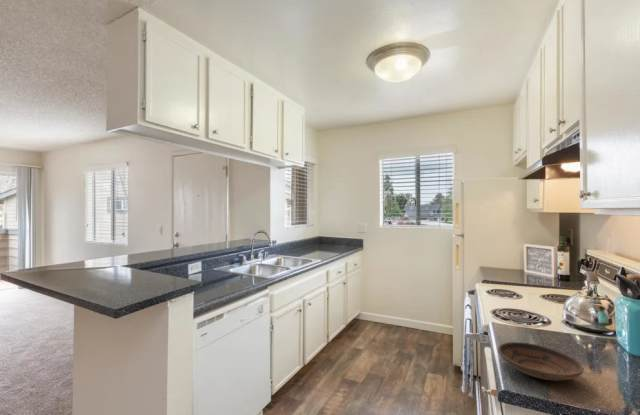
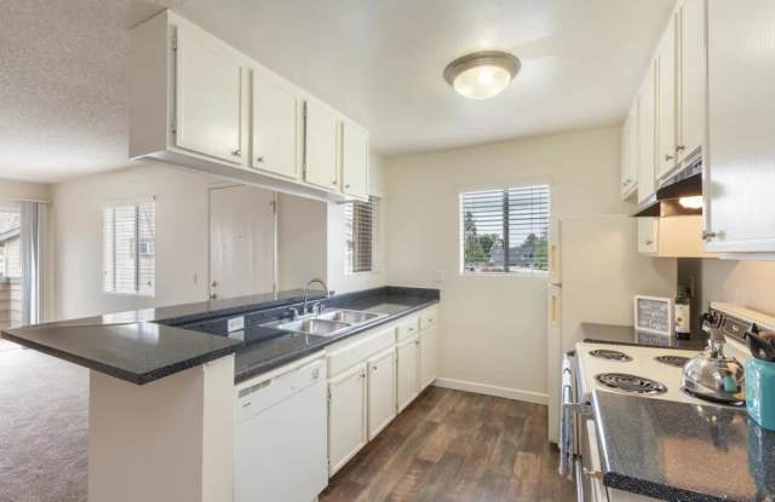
- bowl (537, 363)
